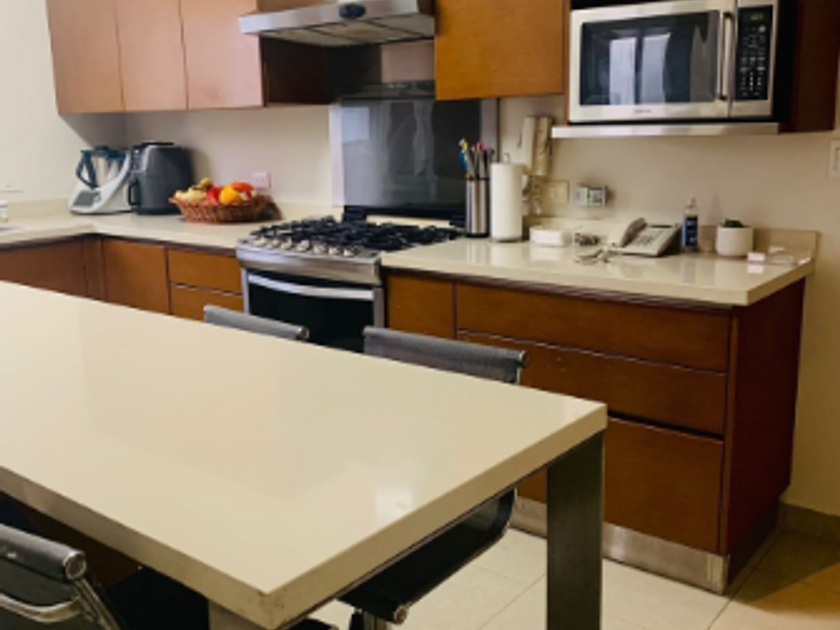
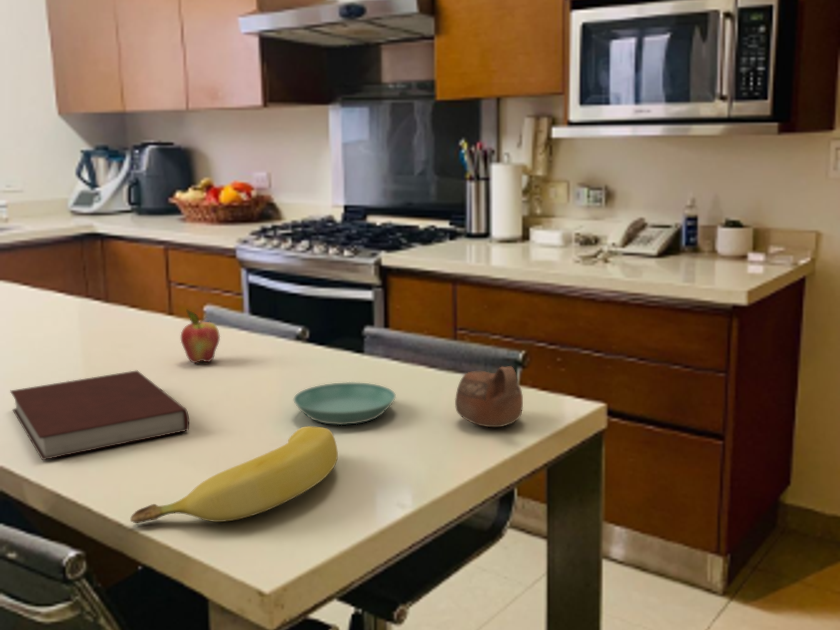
+ cup (488, 392)
+ fruit (200, 334)
+ saucer (345, 404)
+ banana (246, 462)
+ notebook (96, 409)
